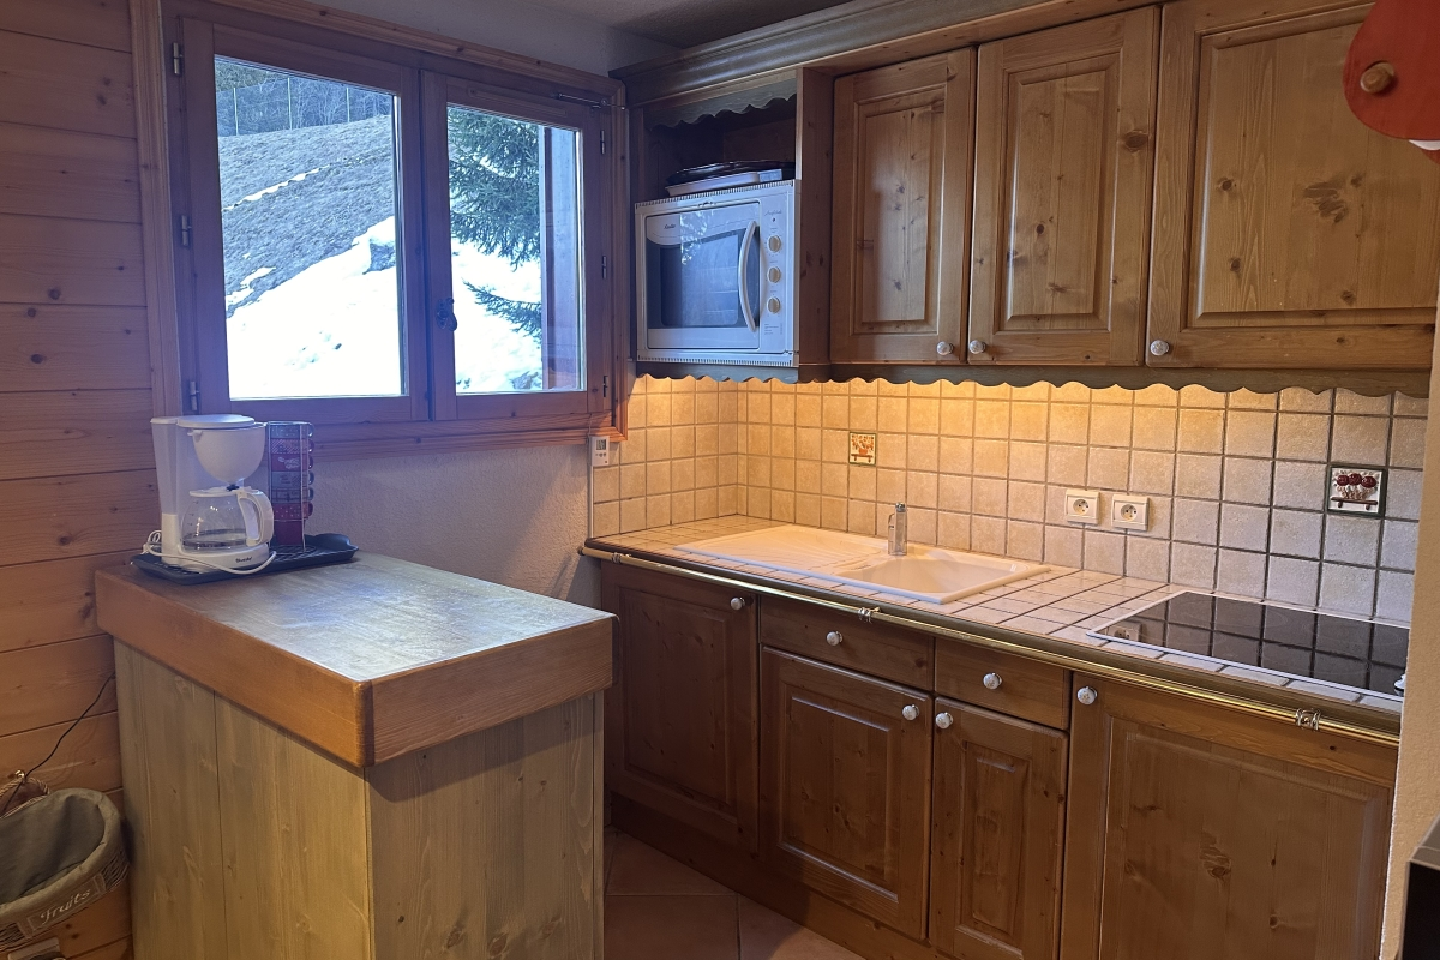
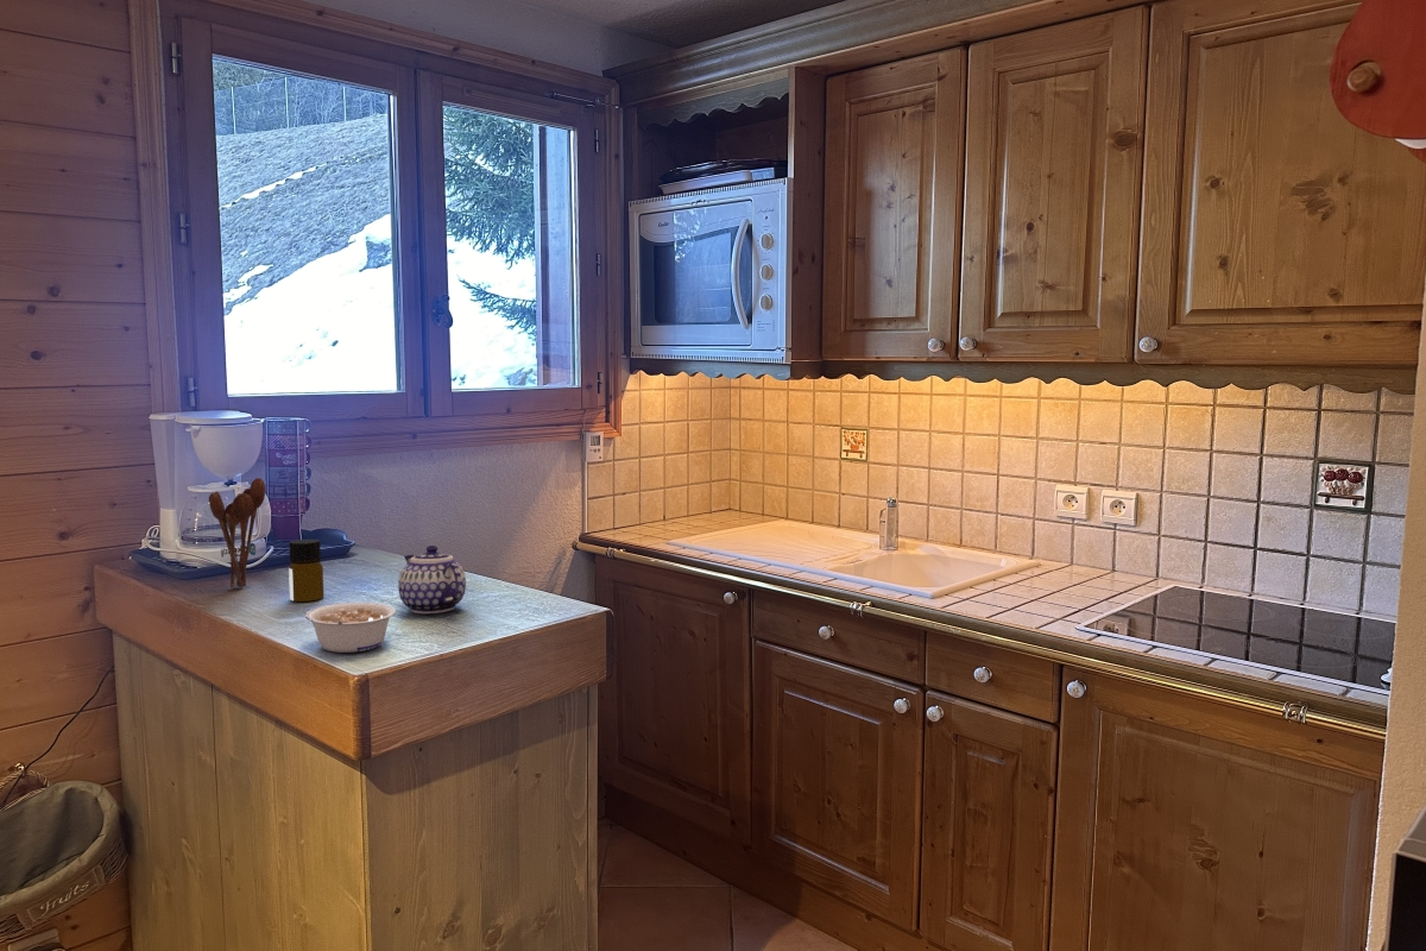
+ legume (352, 625)
+ teapot (431, 578)
+ bottle (305, 569)
+ utensil holder (241, 533)
